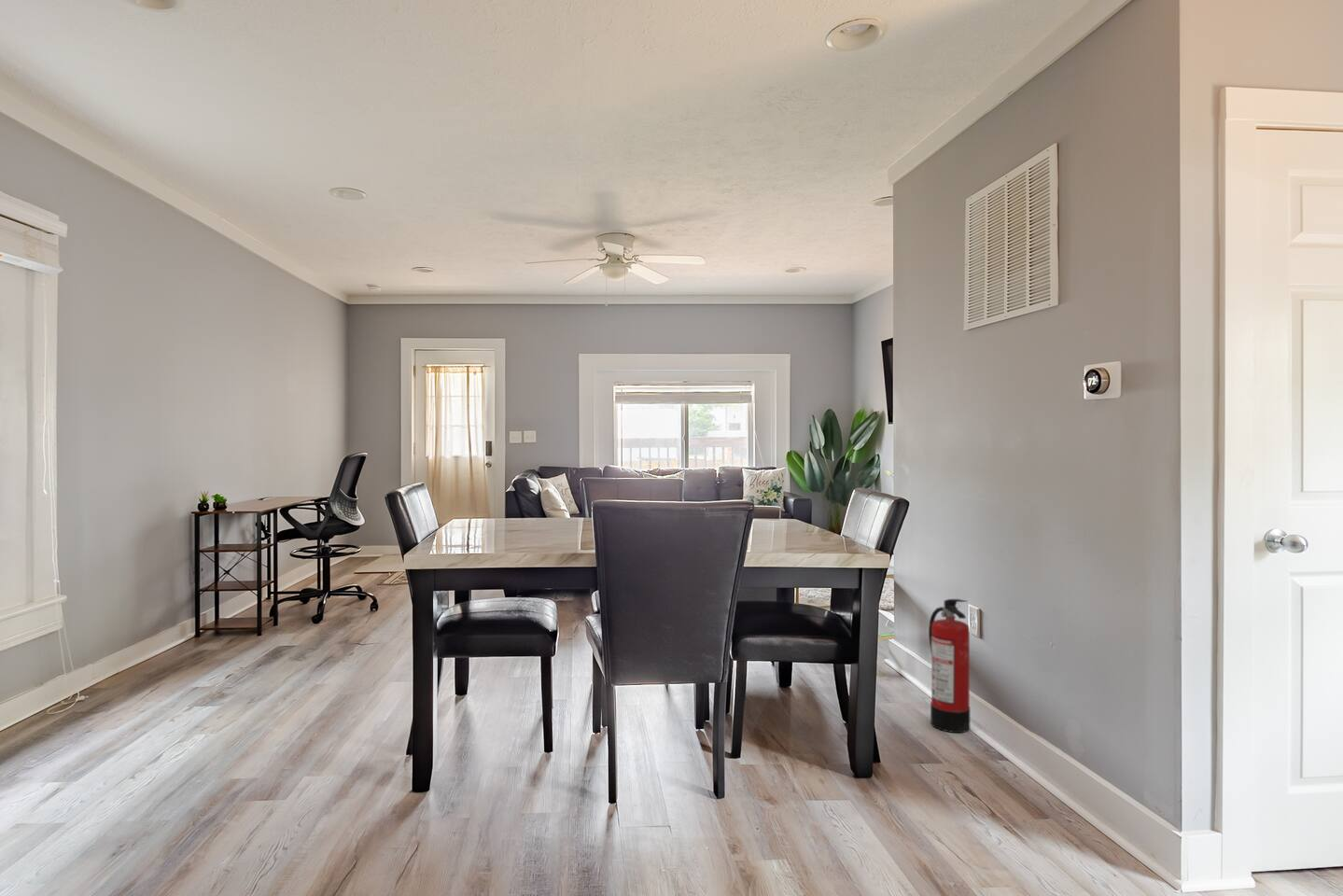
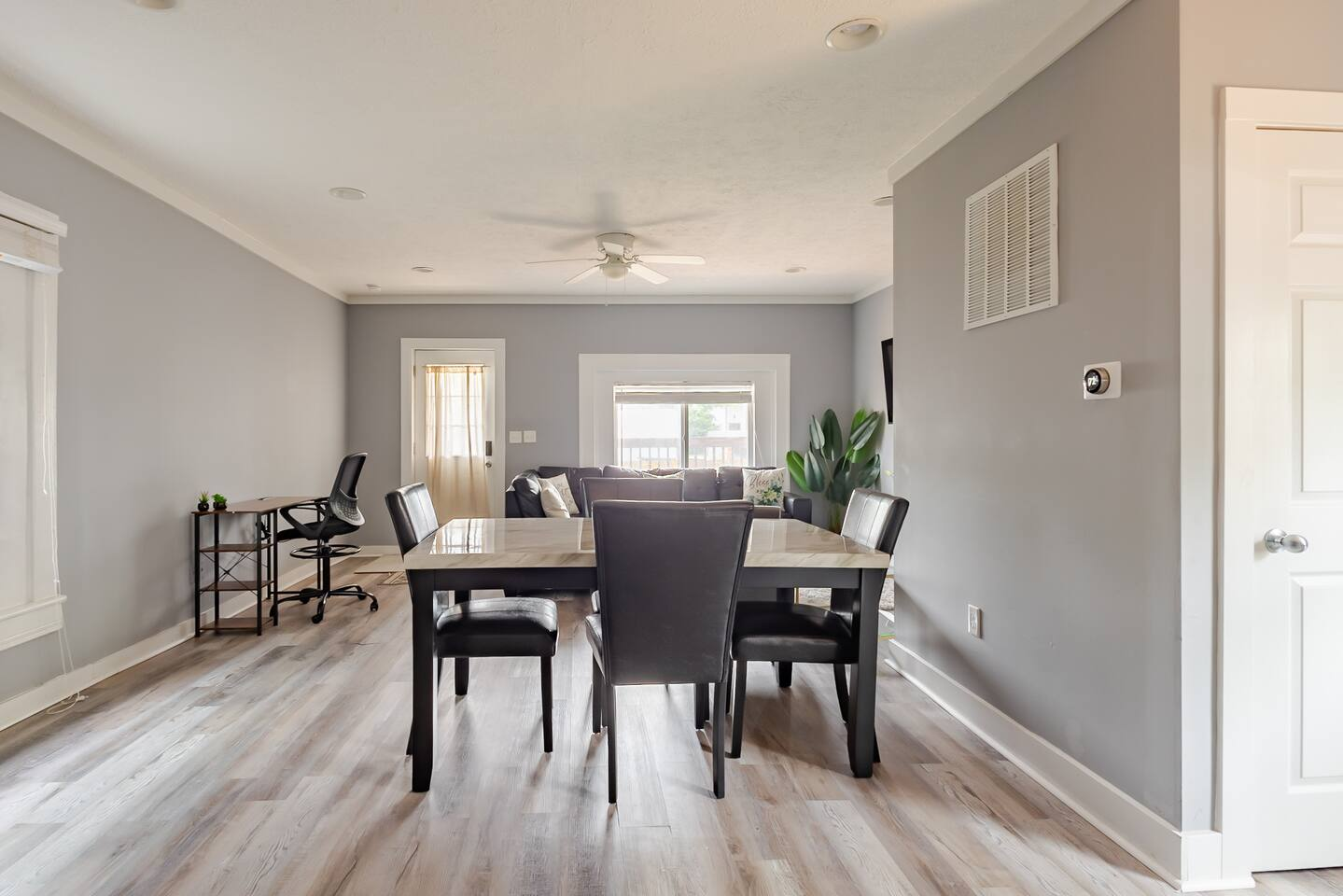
- fire extinguisher (945, 657)
